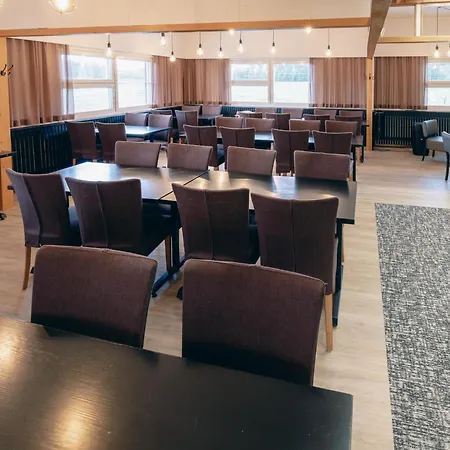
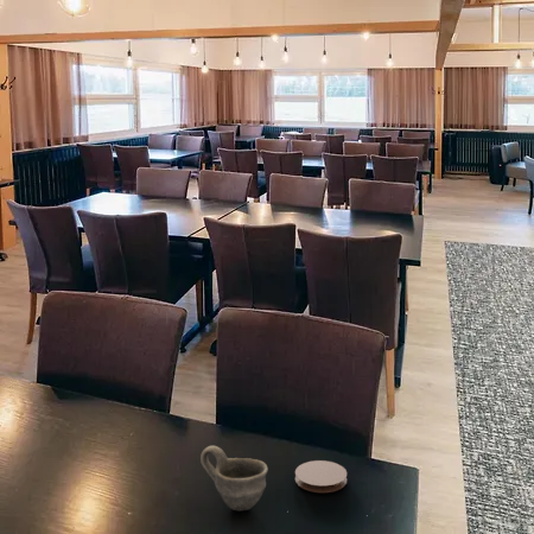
+ coaster (320, 476)
+ cup (236, 476)
